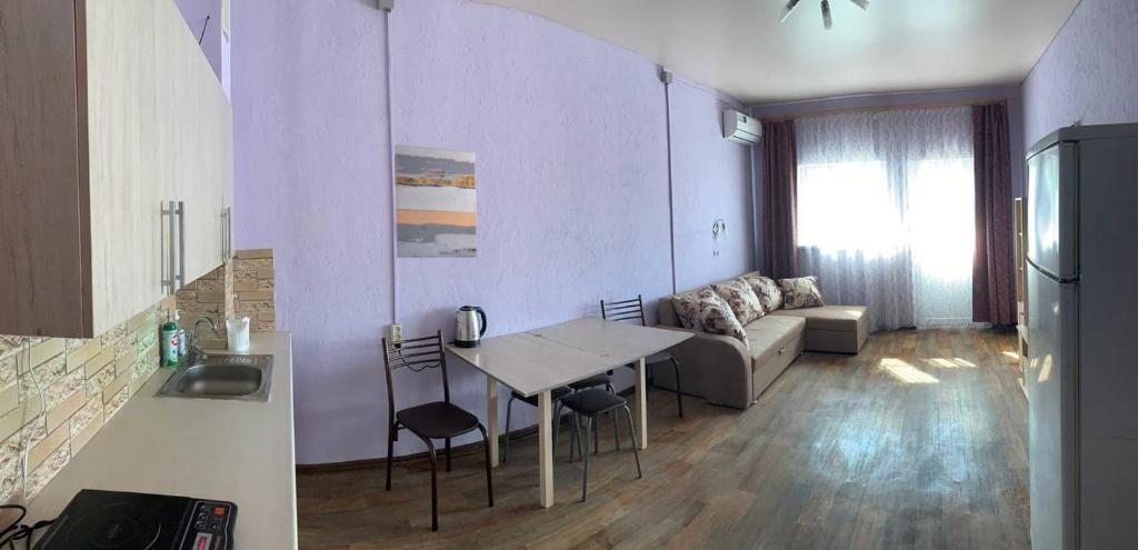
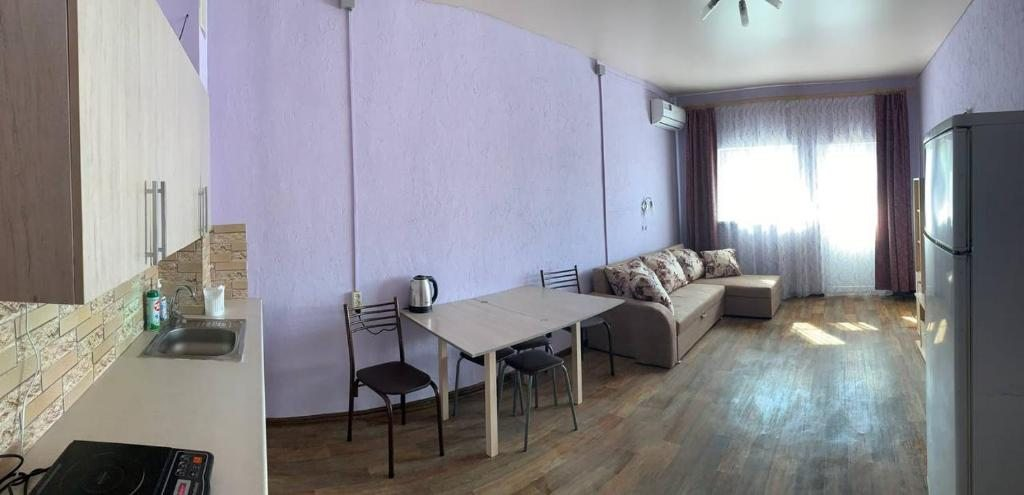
- wall art (437, 202)
